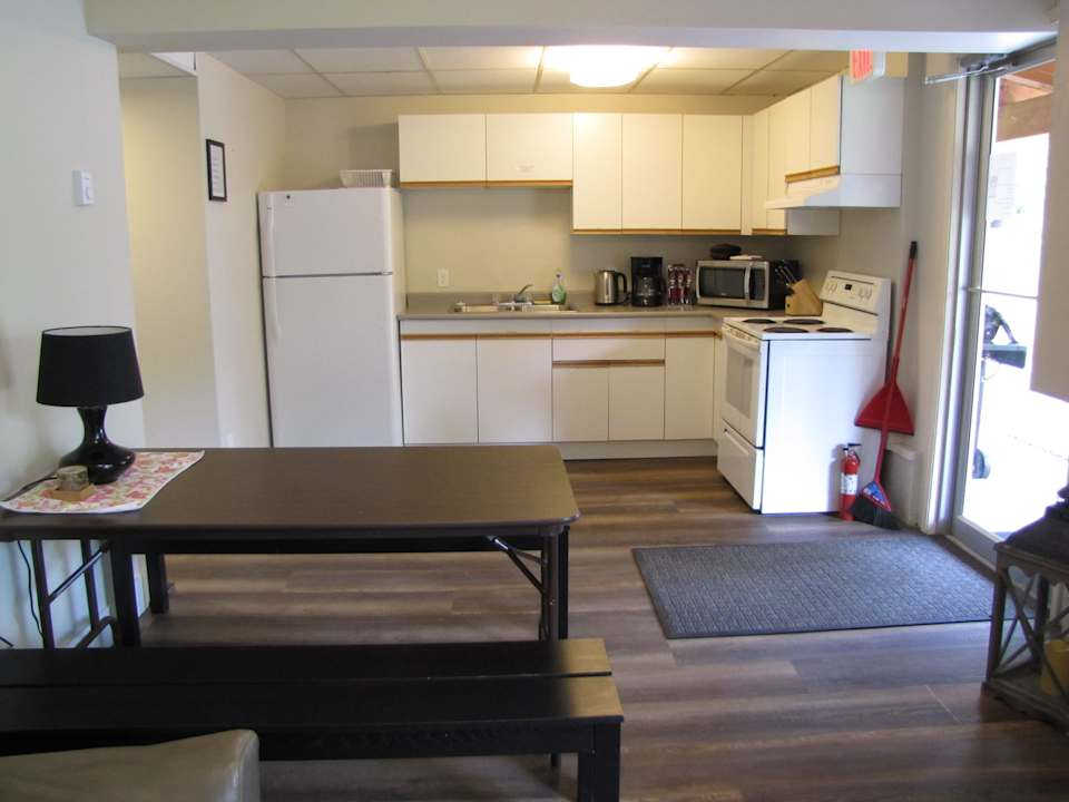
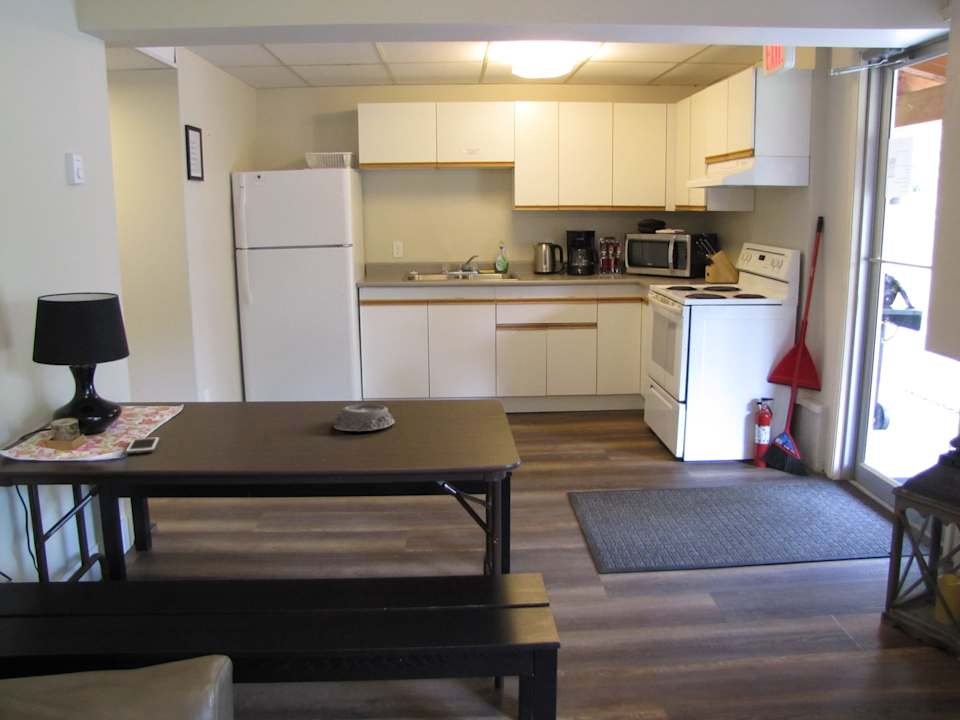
+ cell phone (143, 445)
+ mortar (364, 416)
